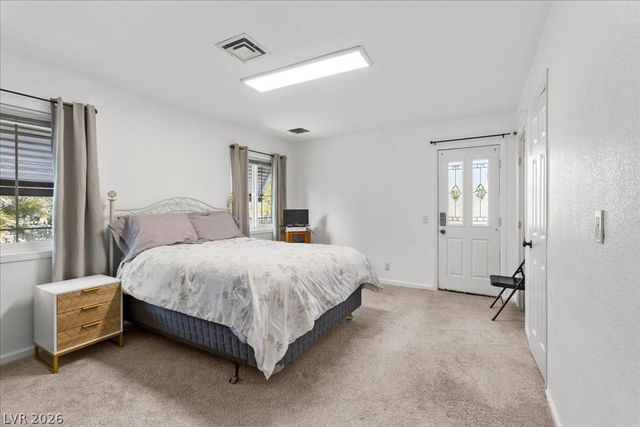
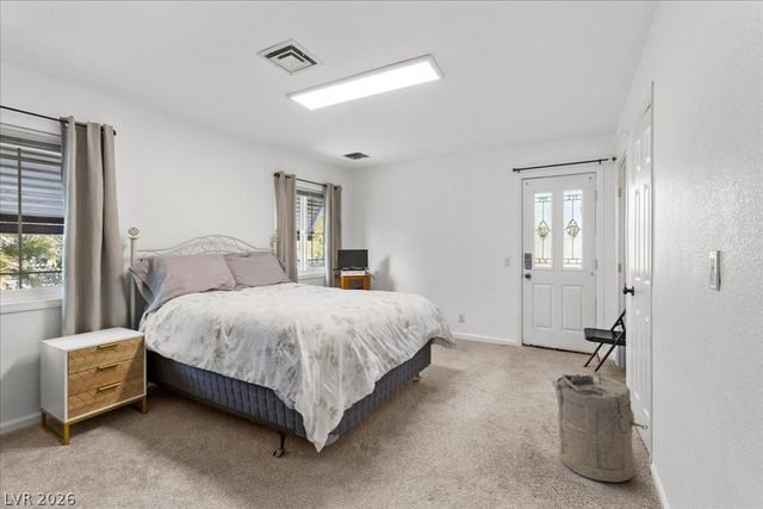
+ laundry hamper (595, 418)
